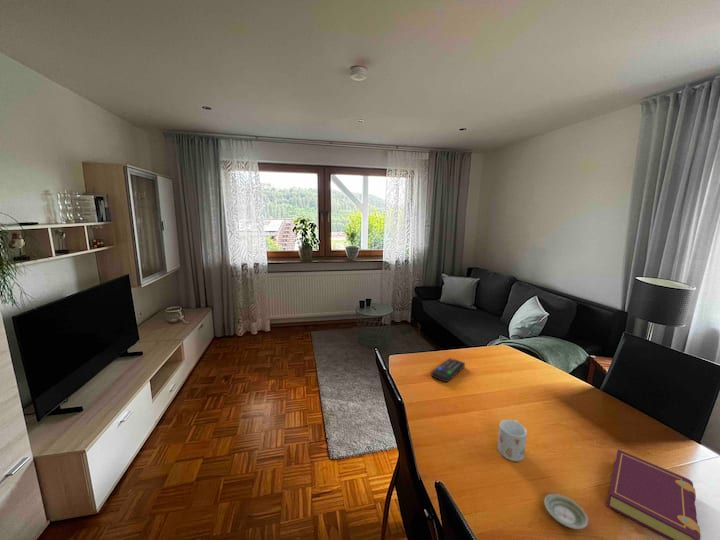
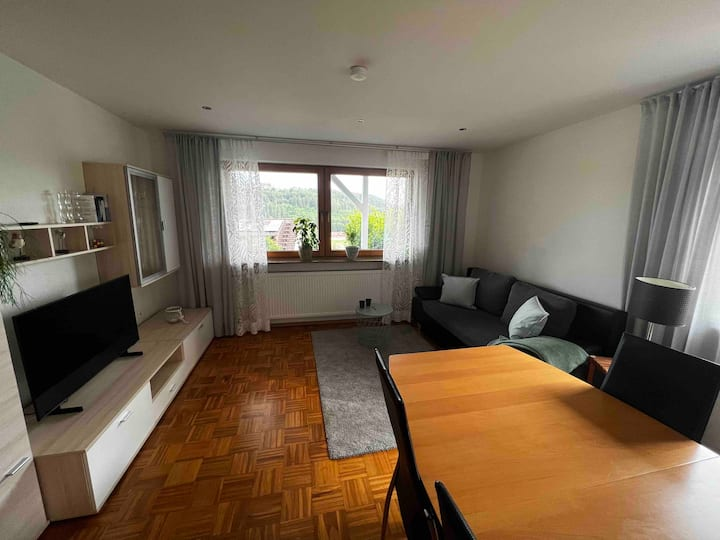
- saucer (564, 513)
- remote control (448, 369)
- mug (512, 436)
- book (652, 492)
